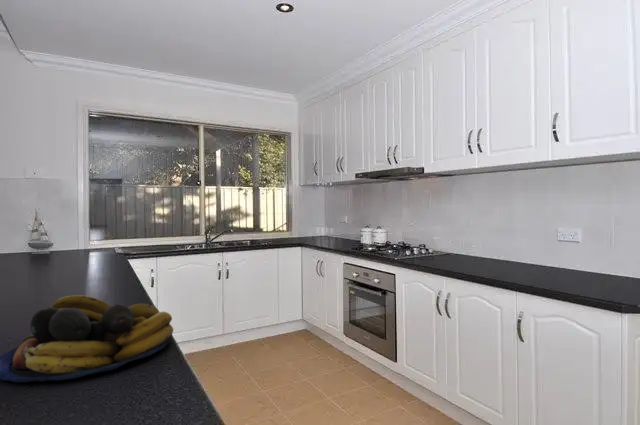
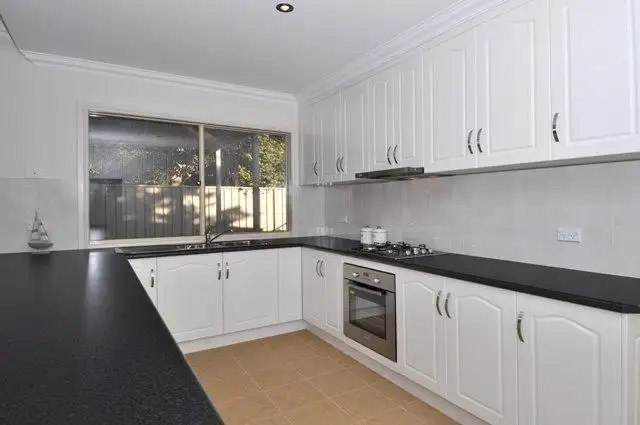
- fruit bowl (89, 323)
